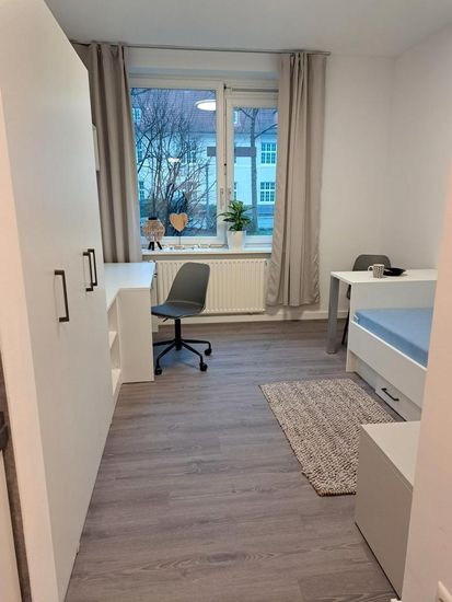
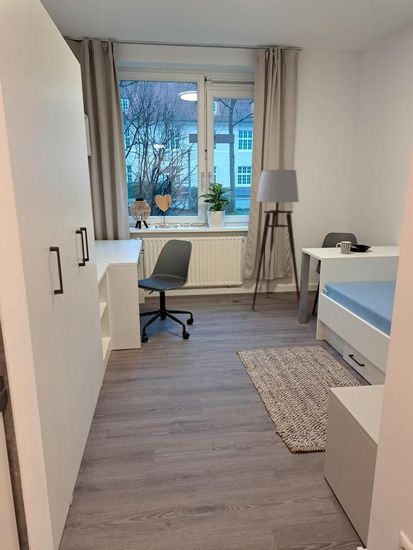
+ floor lamp (265, 240)
